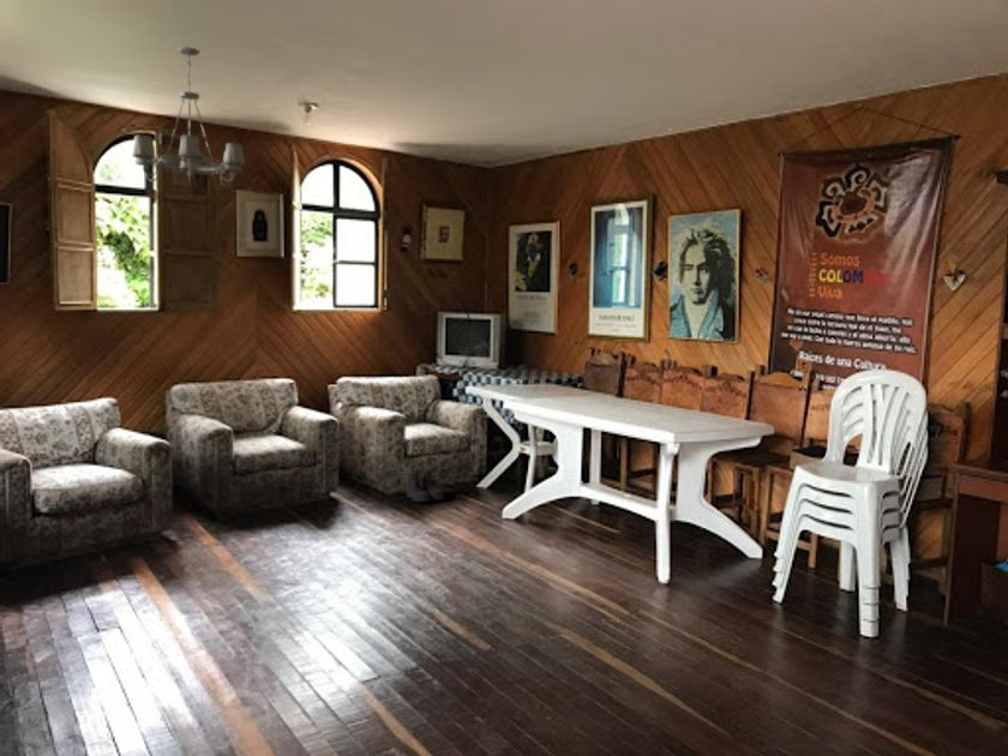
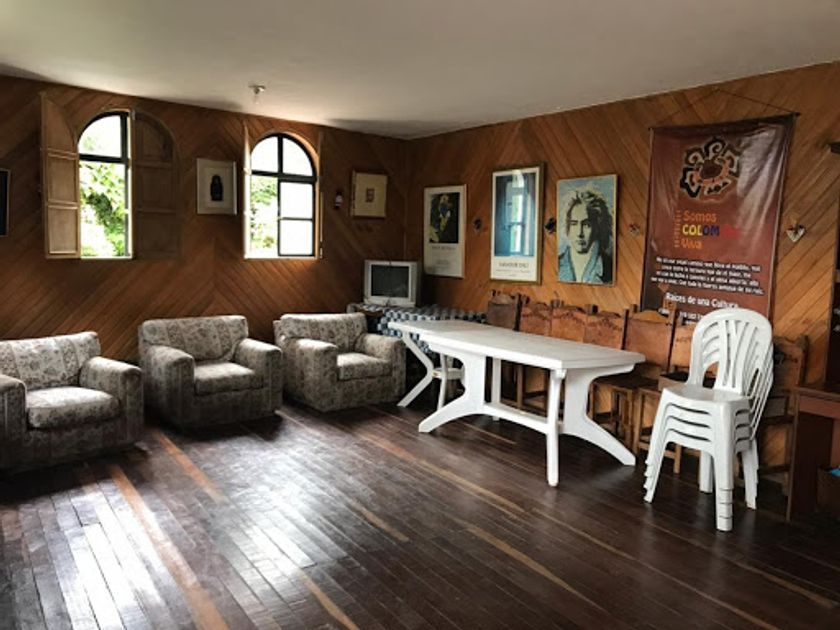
- boots (425, 485)
- chandelier (188, 116)
